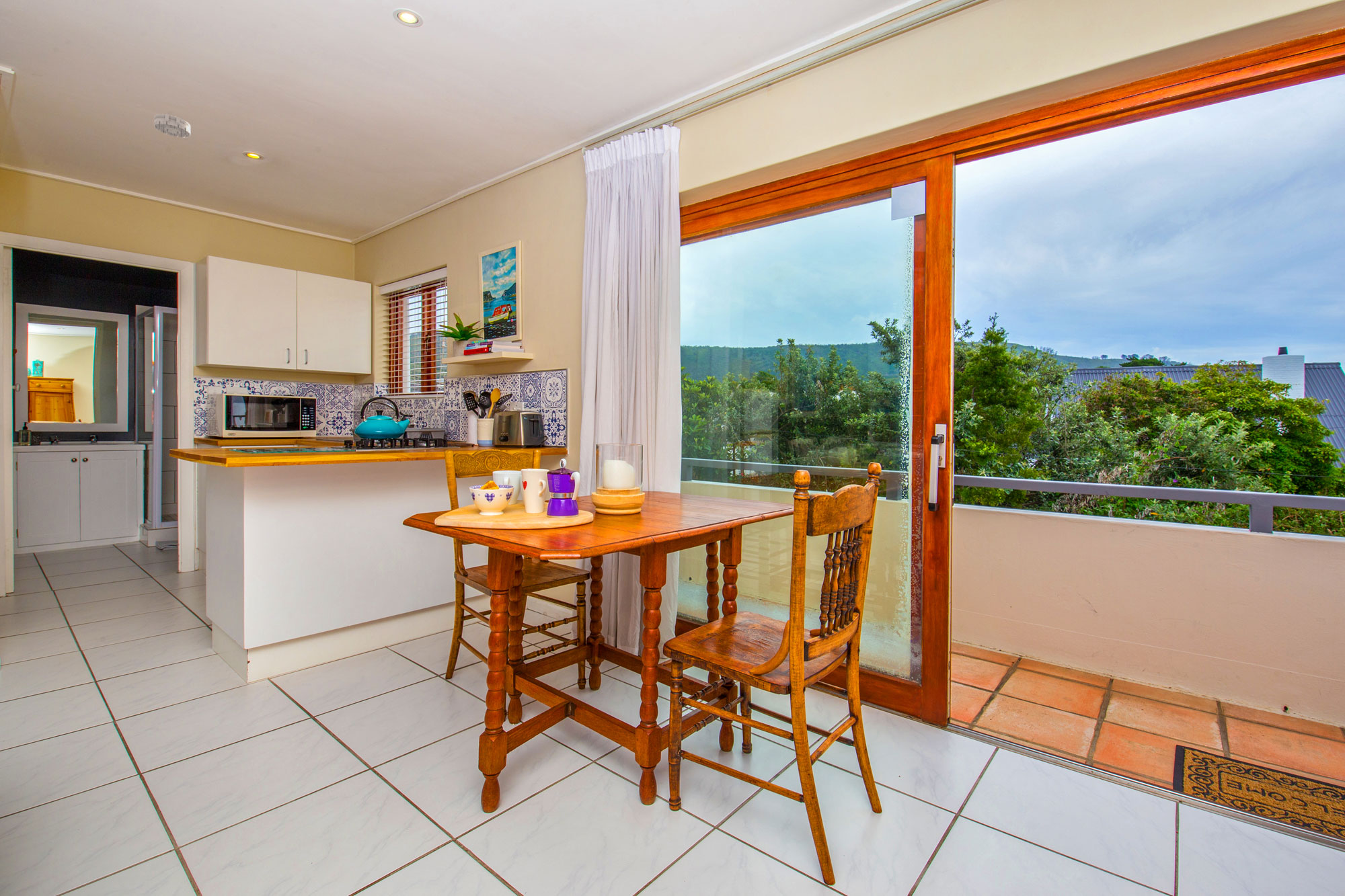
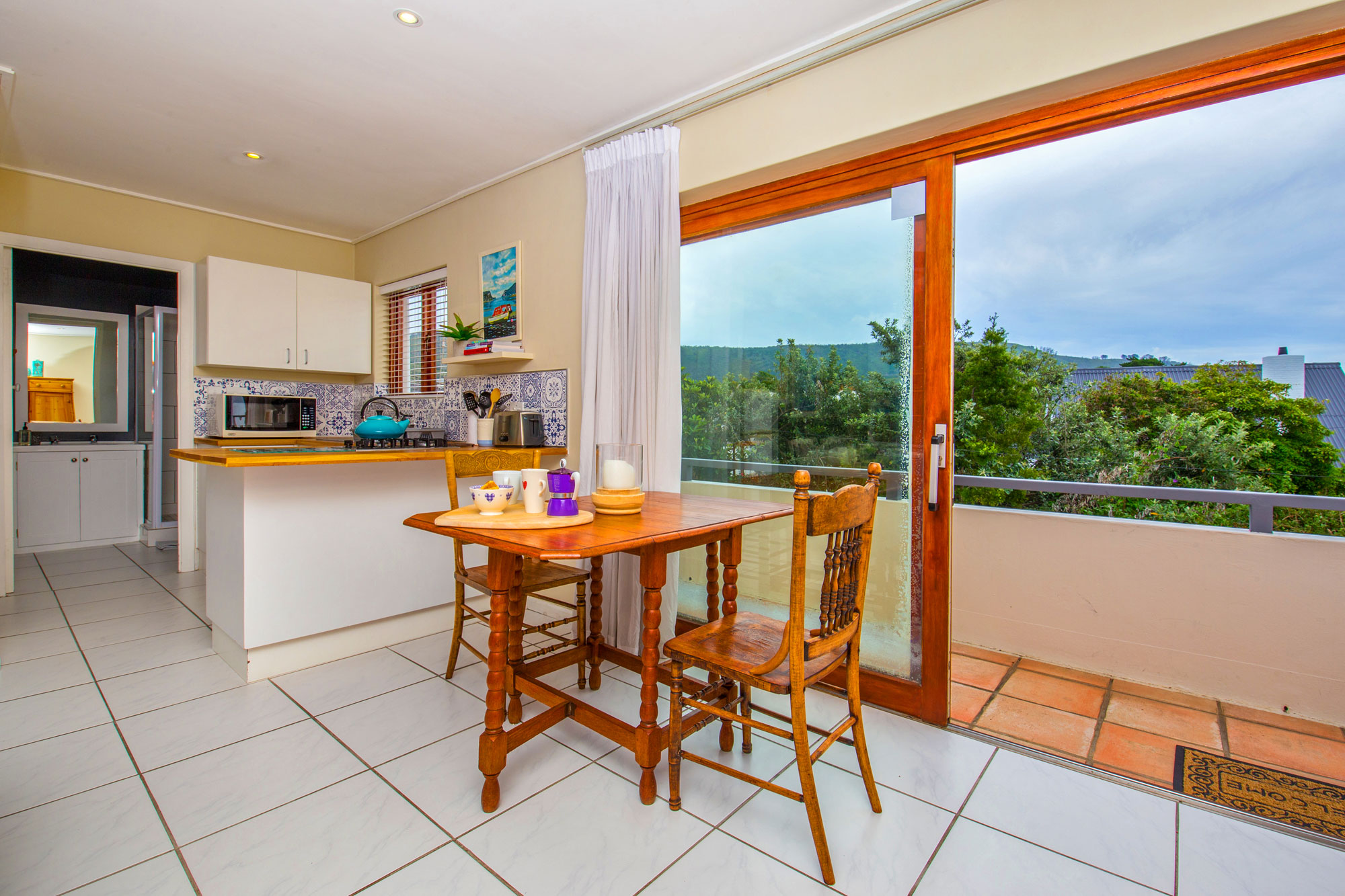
- smoke detector (172, 125)
